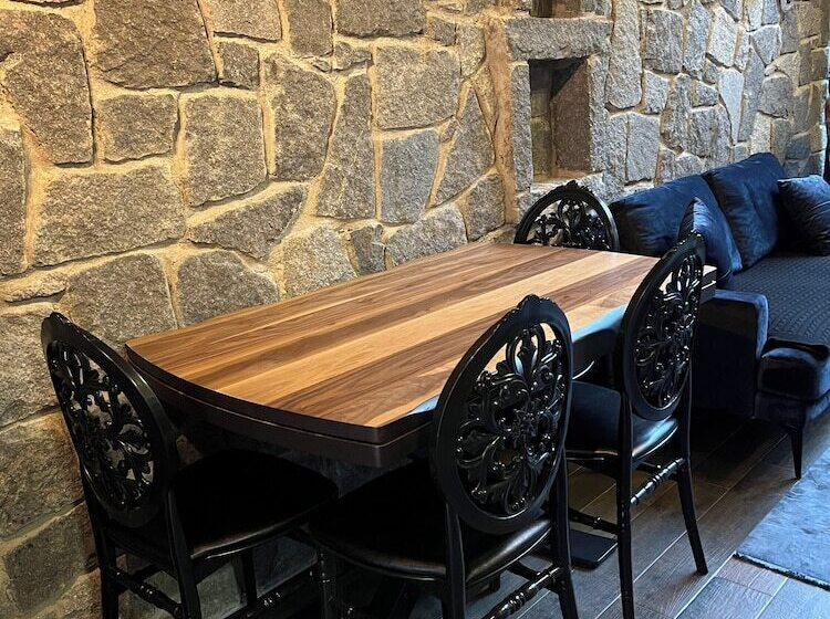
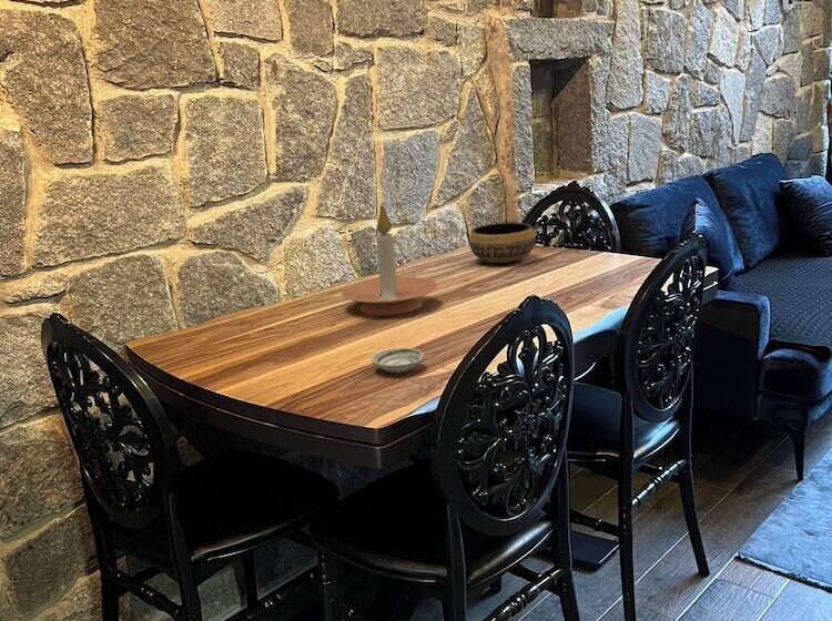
+ bowl (501, 244)
+ candle holder (386, 255)
+ saucer (397, 362)
